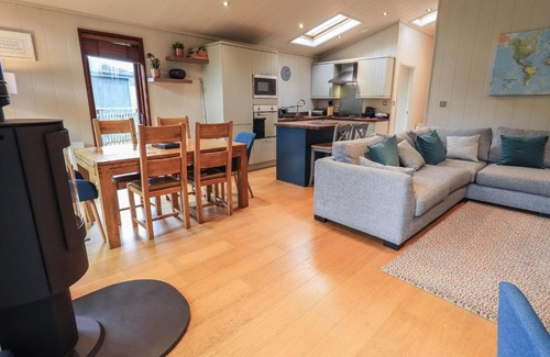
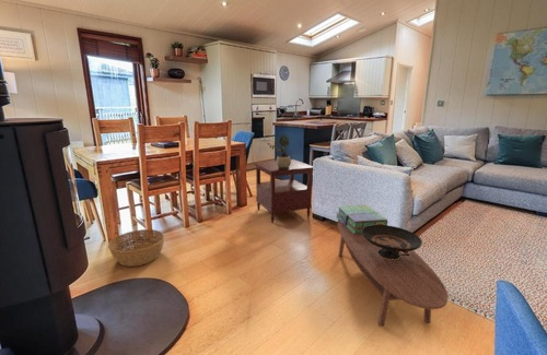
+ potted plant (280, 150)
+ stack of books (361, 217)
+ side table (282, 189)
+ decorative bowl (389, 244)
+ basket (138, 248)
+ coffee table (377, 264)
